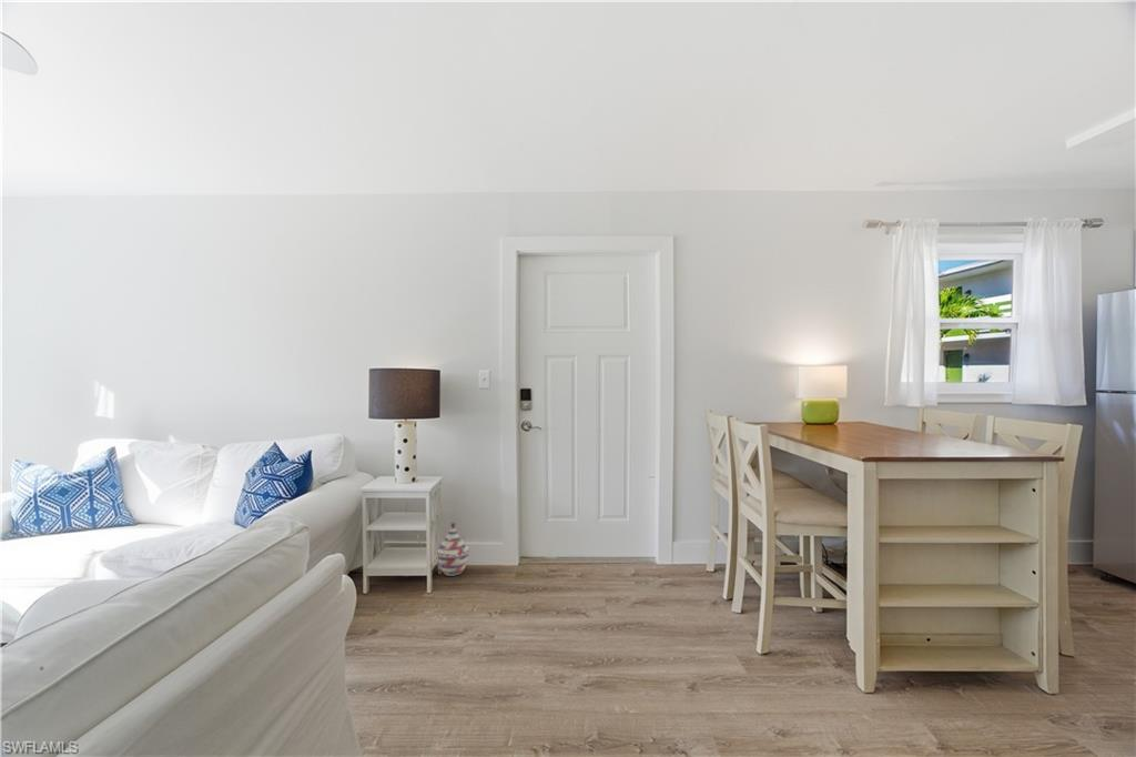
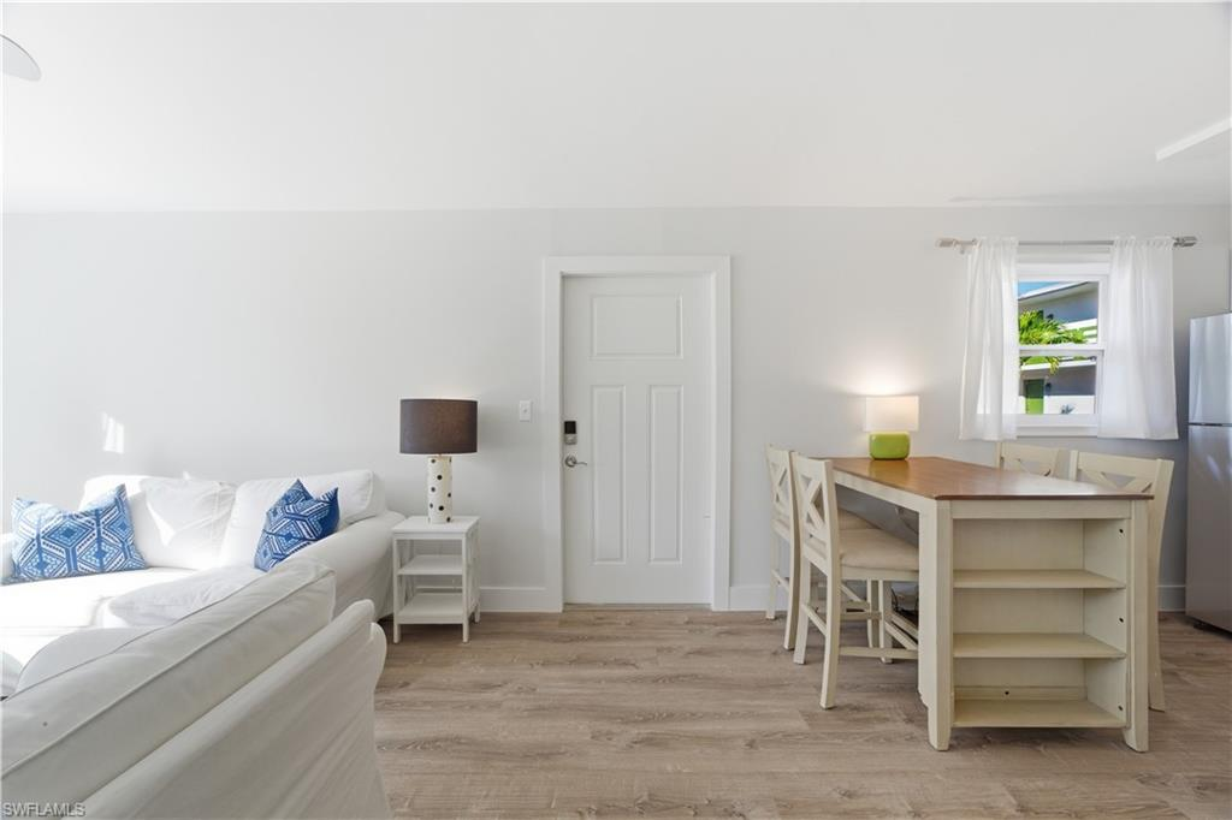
- woven basket (453, 547)
